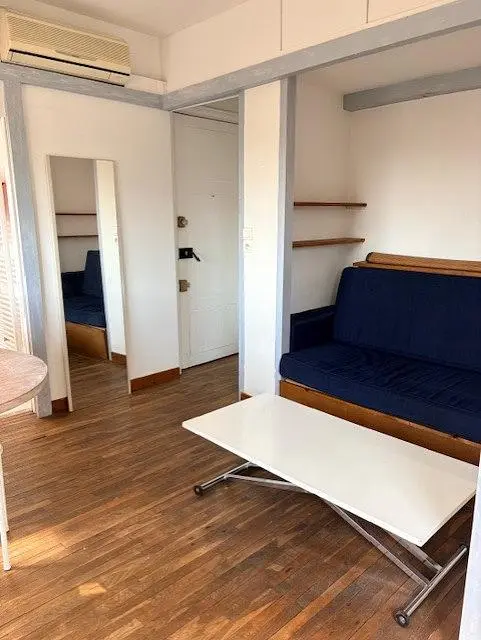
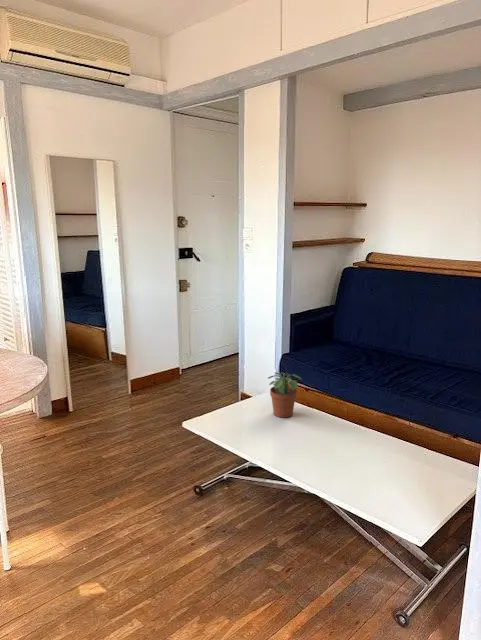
+ potted plant (284, 395)
